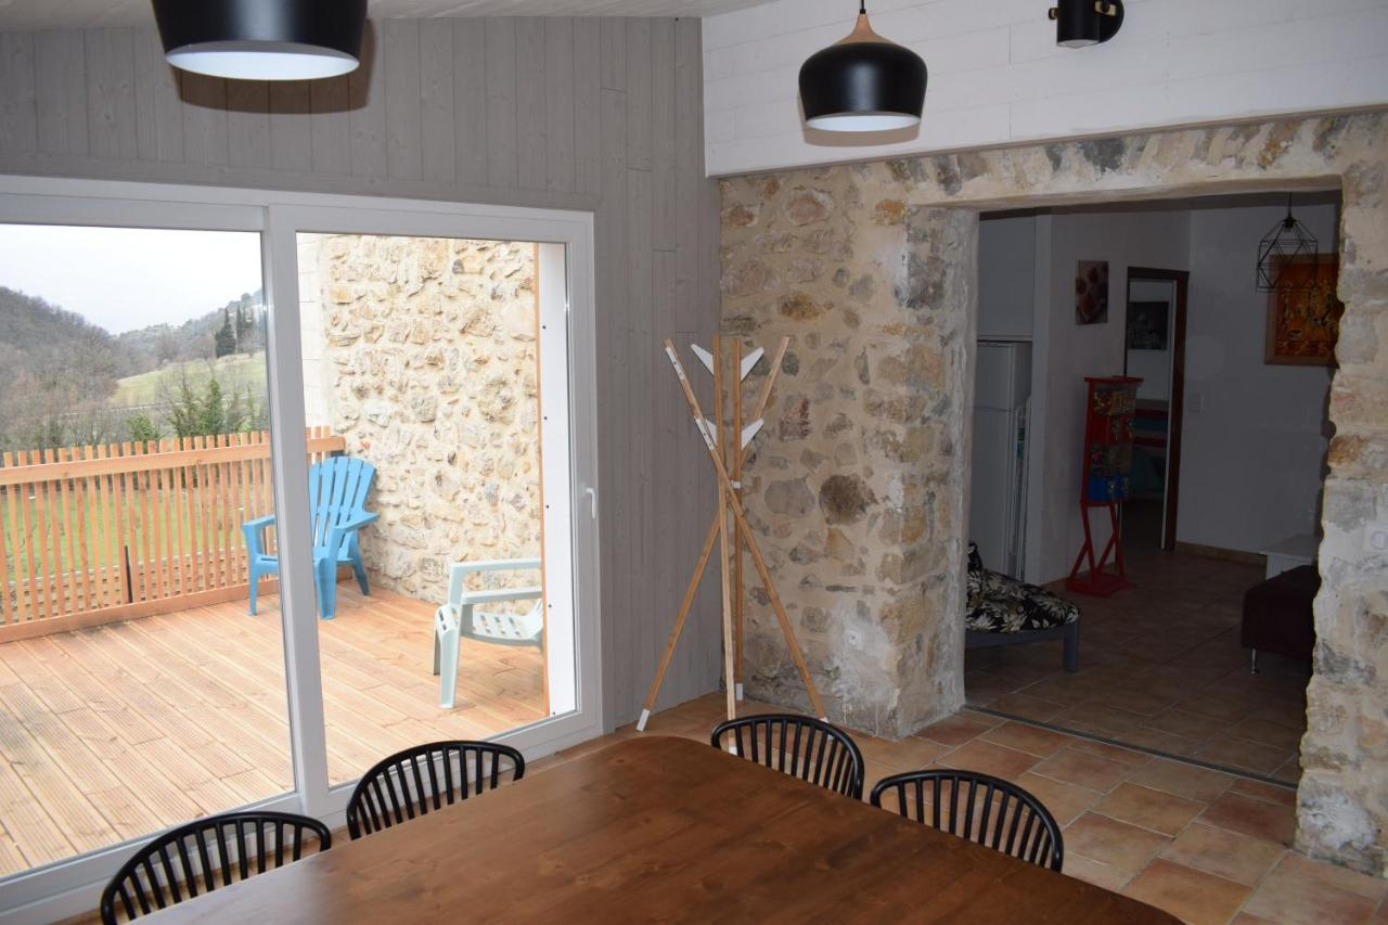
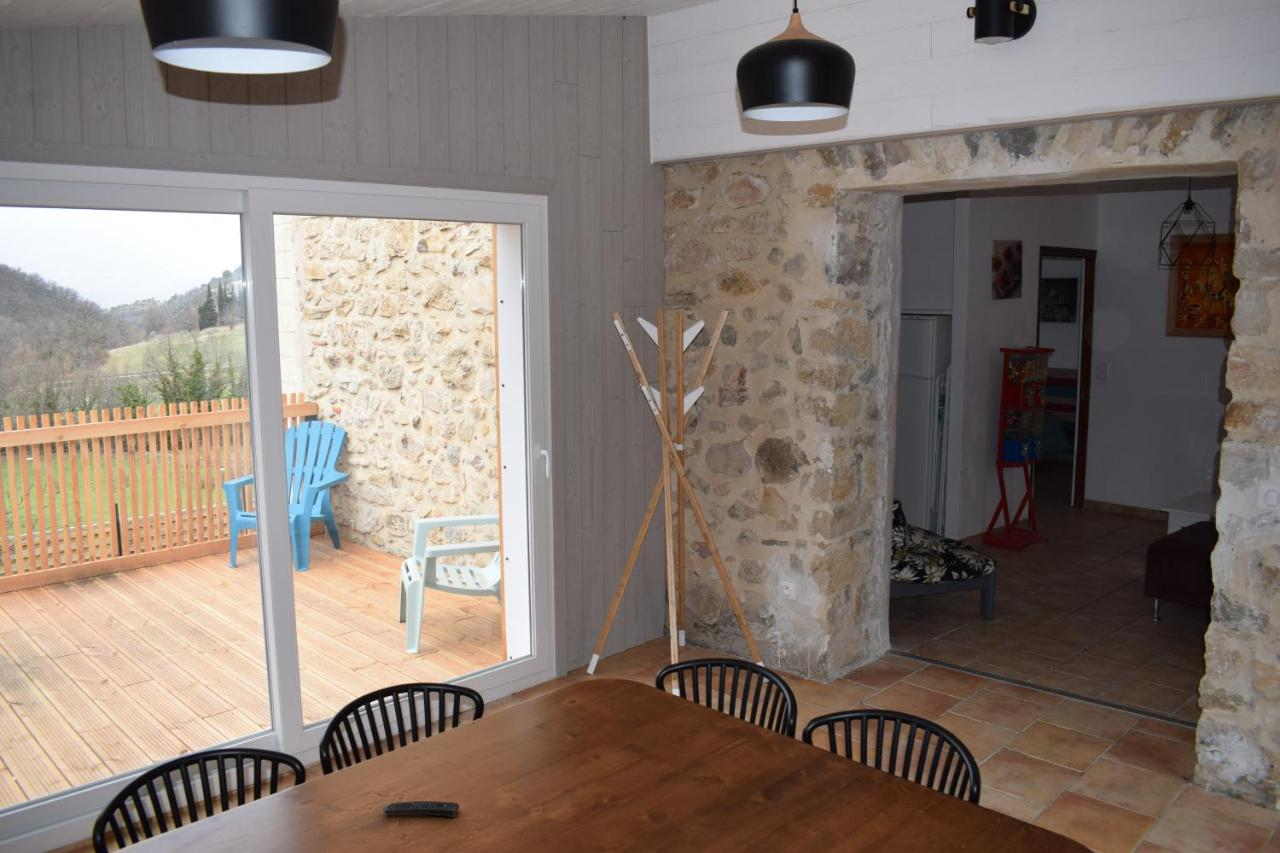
+ remote control (420, 808)
